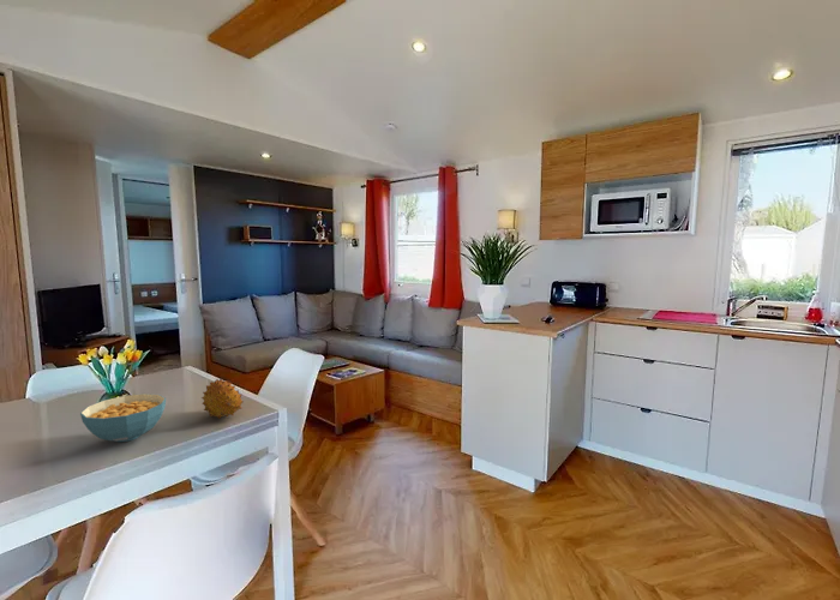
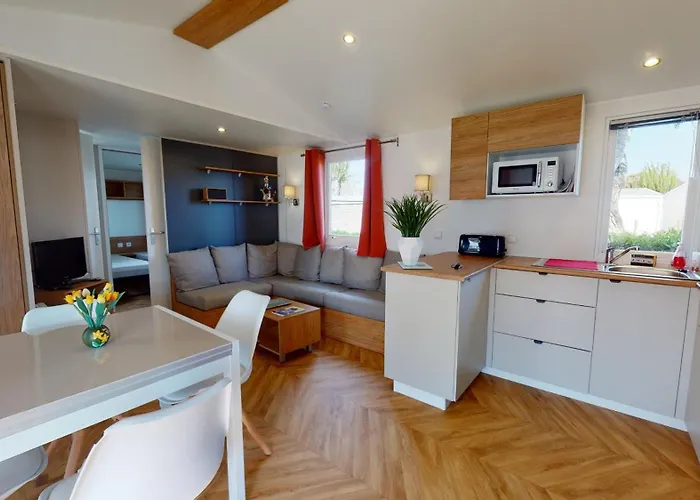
- fruit (221, 396)
- cereal bowl (126, 421)
